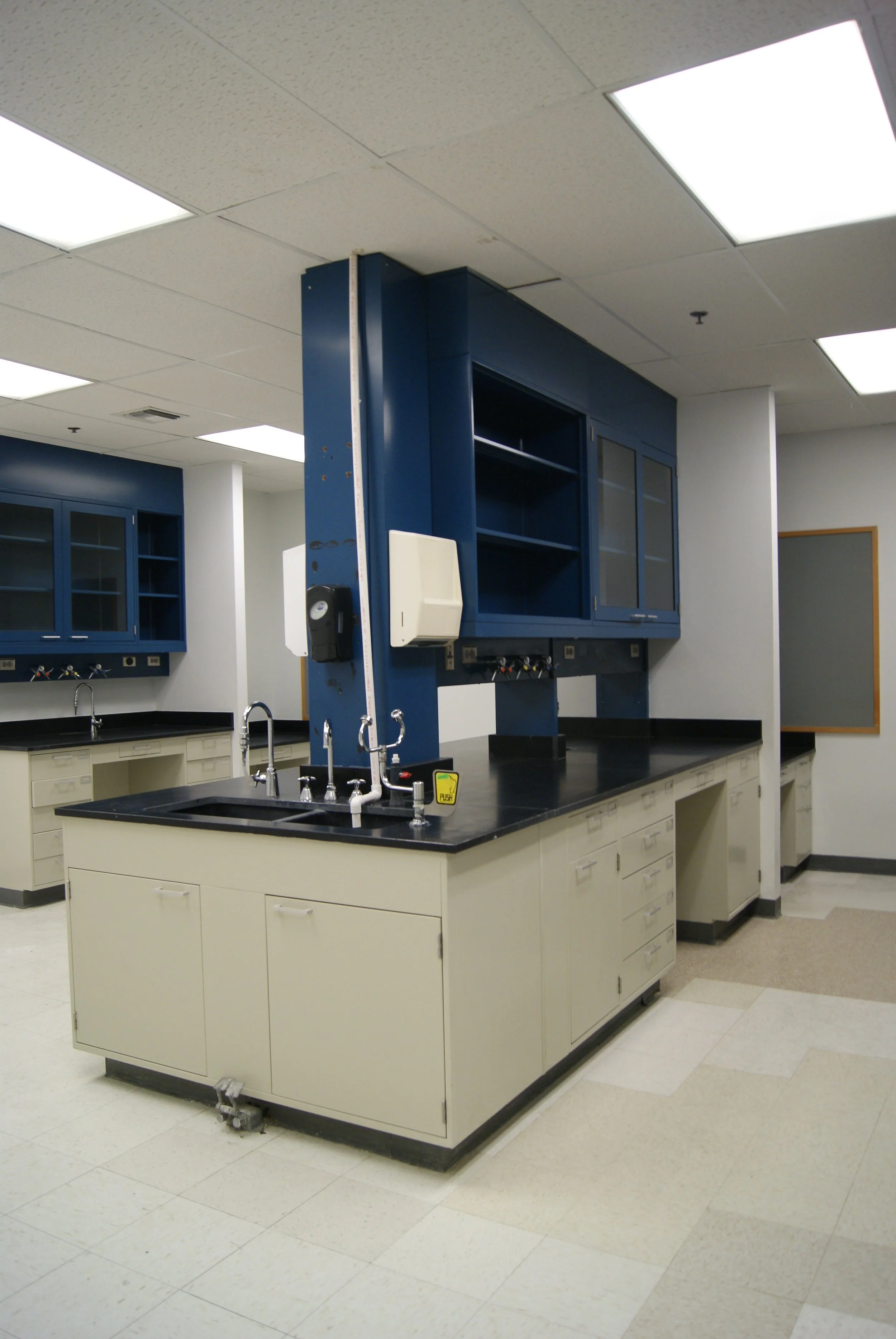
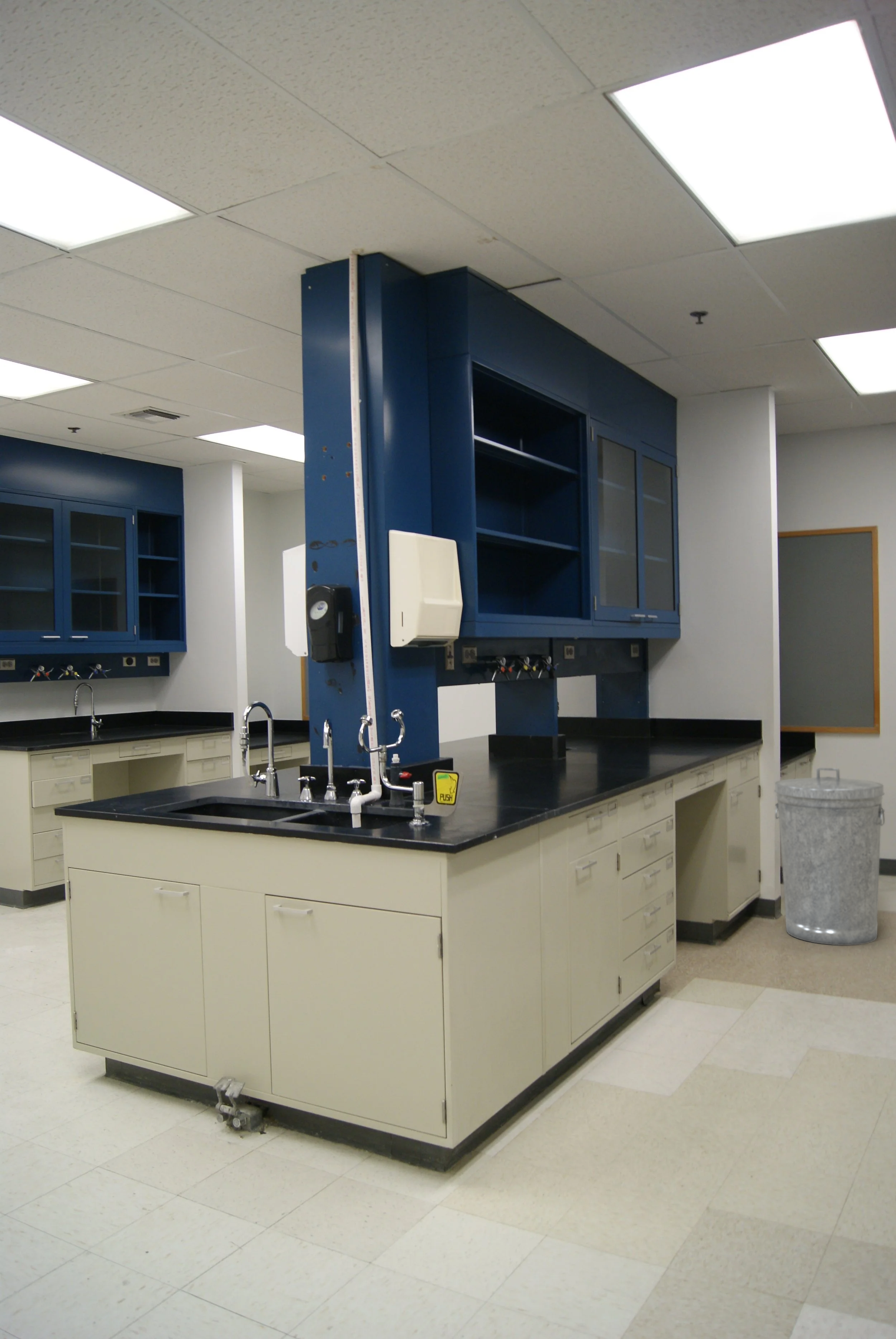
+ trash can (829, 851)
